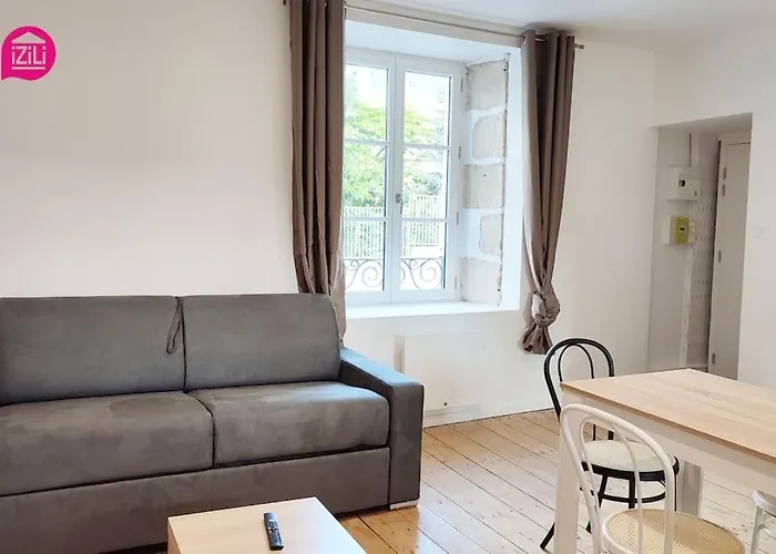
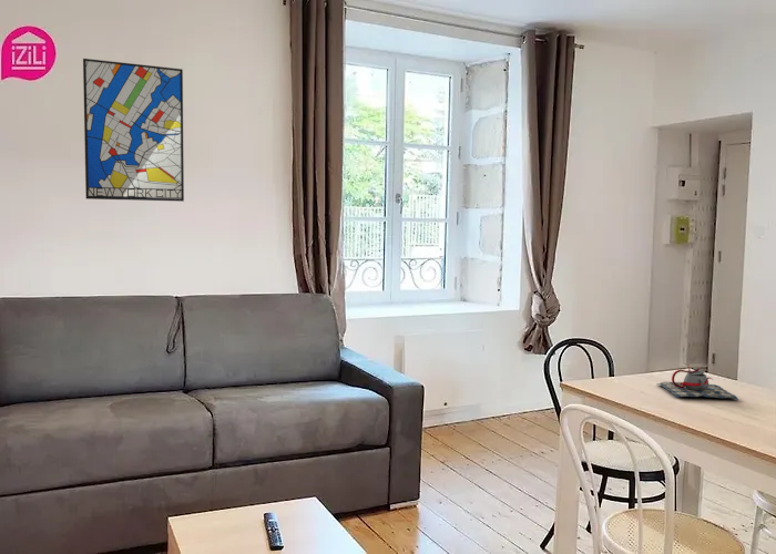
+ wall art (135, 132)
+ teapot (696, 380)
